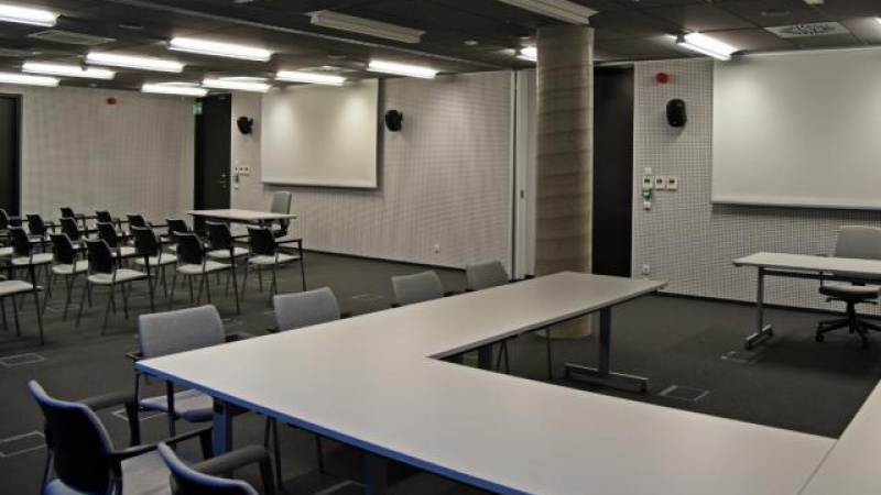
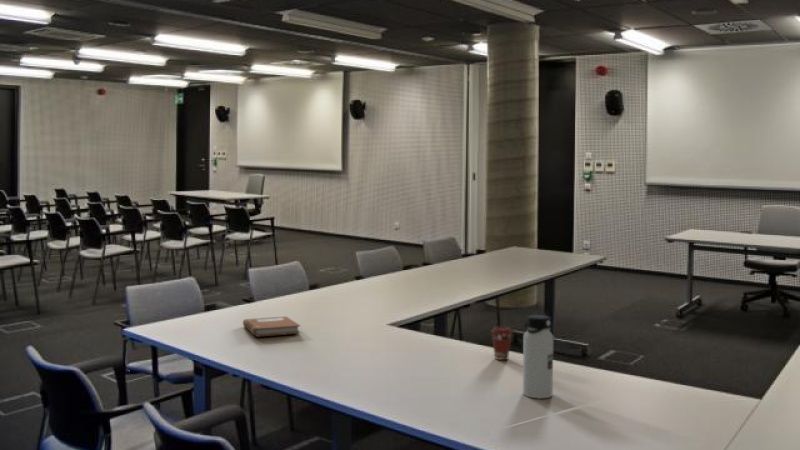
+ notebook (270, 325)
+ water bottle (538, 355)
+ coffee cup (501, 343)
